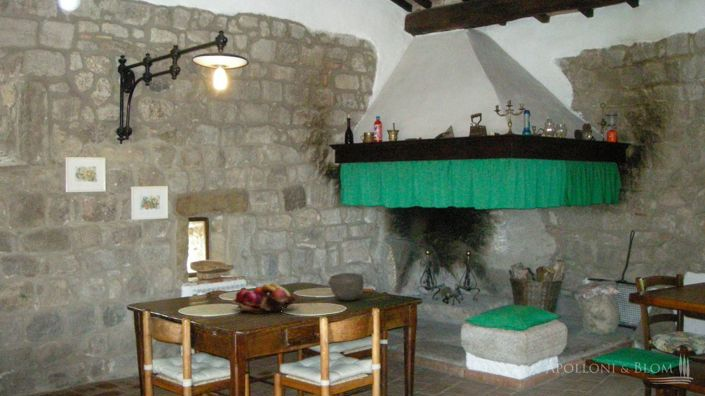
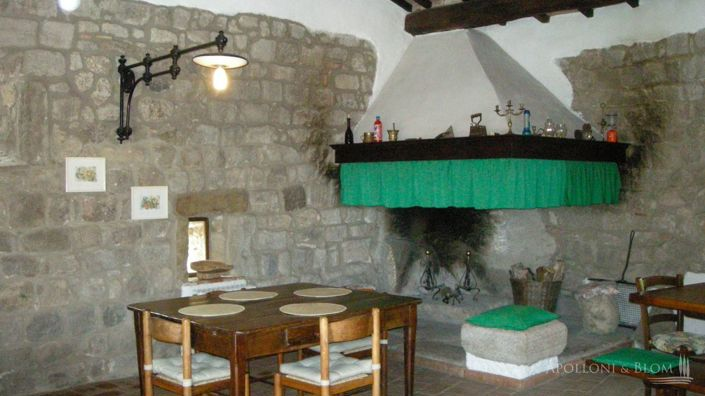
- bowl (346, 287)
- fruit basket (265, 297)
